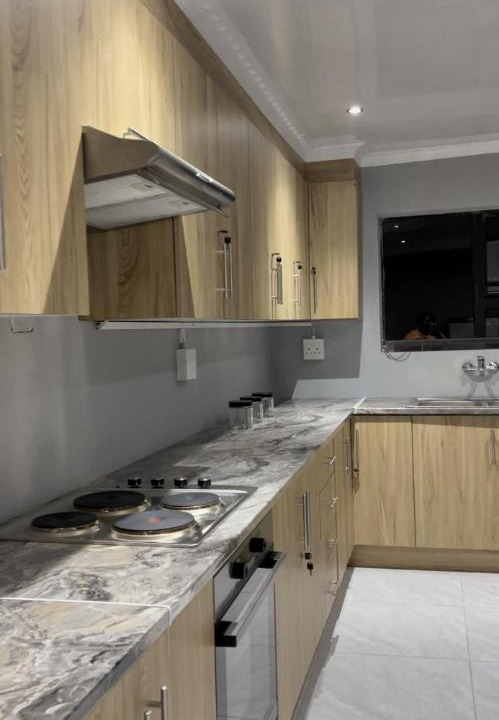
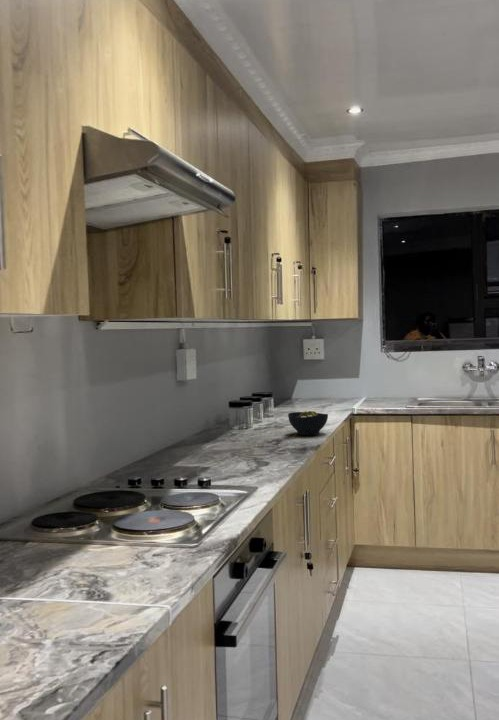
+ bowl (308, 422)
